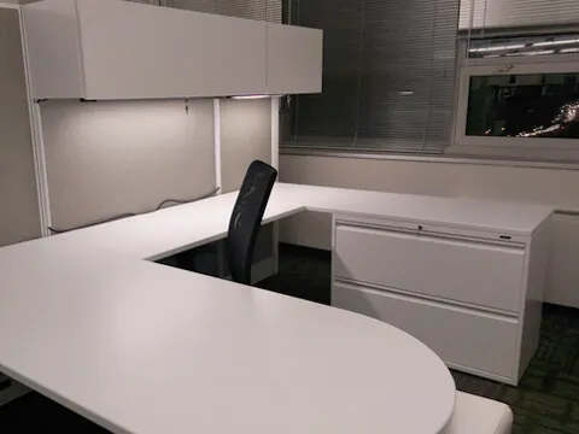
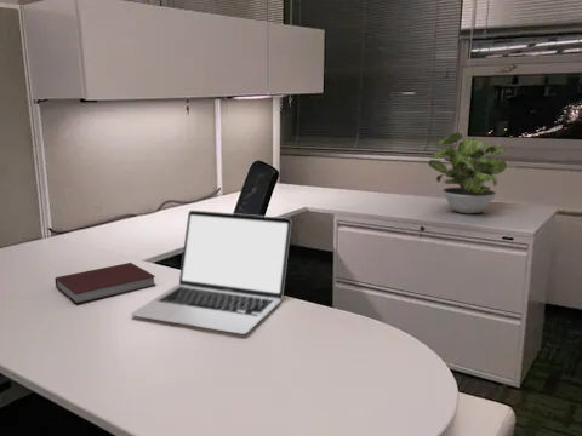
+ potted plant (466, 172)
+ laptop (213, 265)
+ notebook (105, 281)
